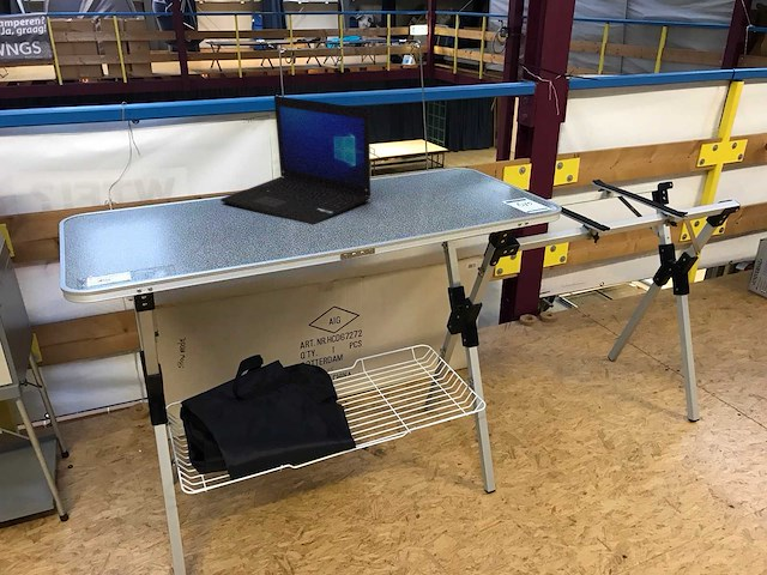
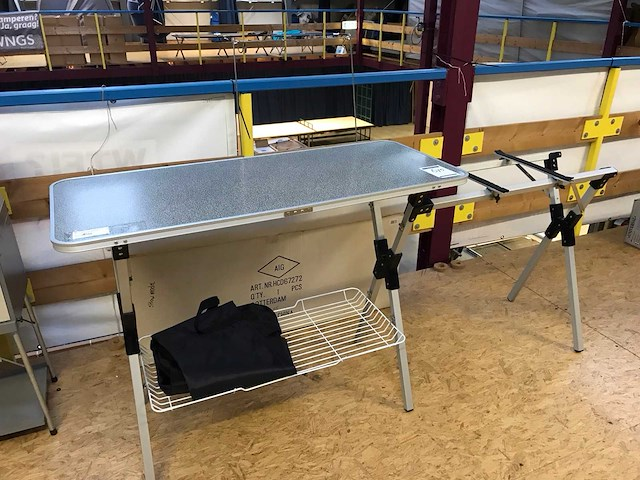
- laptop (292, 157)
